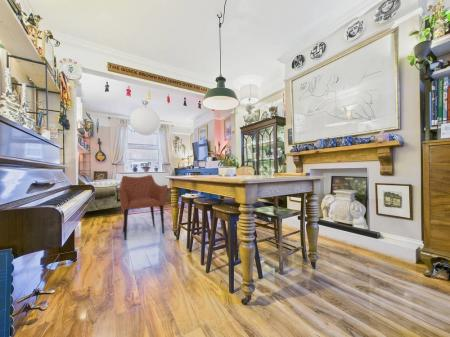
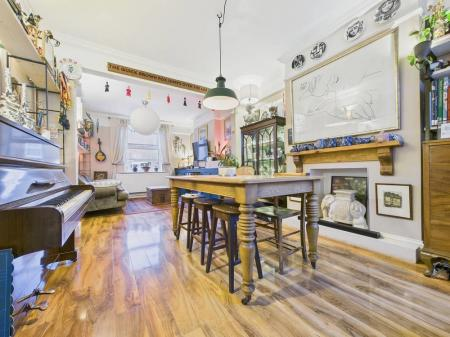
- armchair (141, 203)
